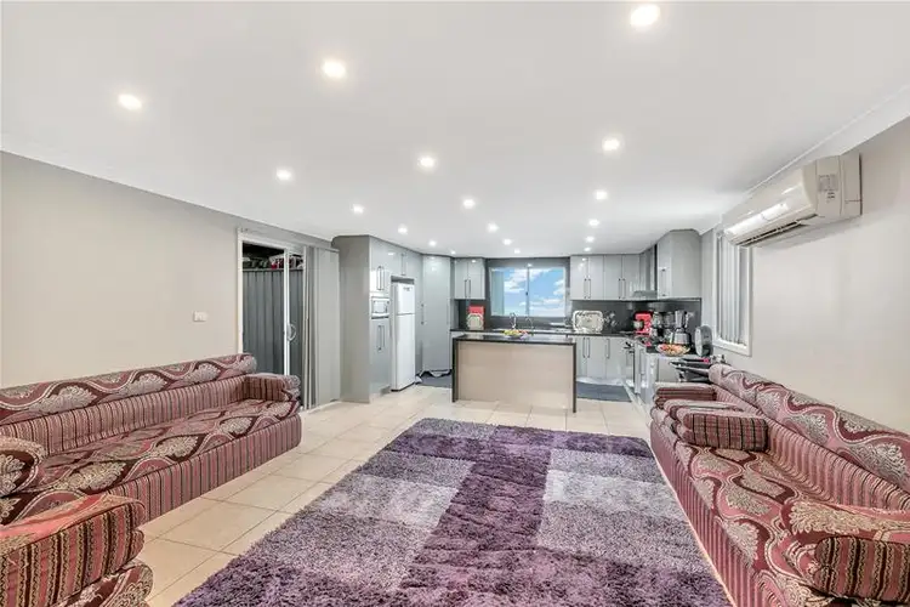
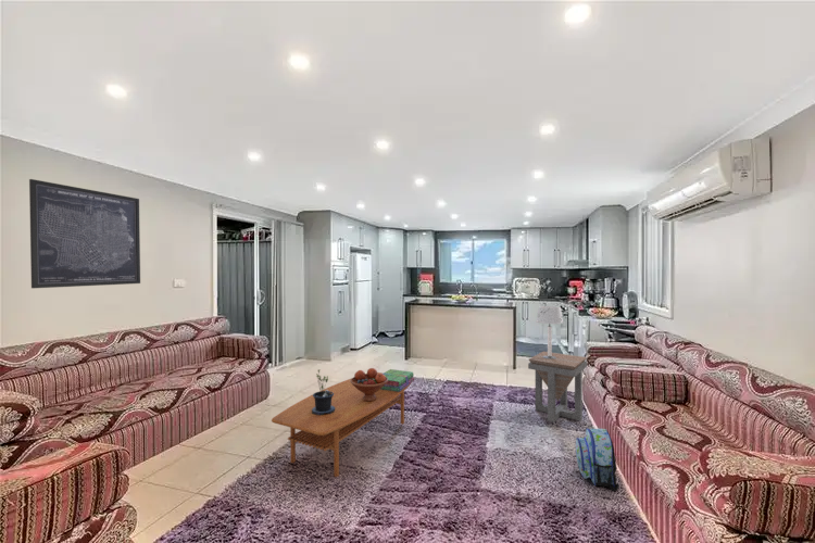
+ stack of books (394, 379)
+ side table (557, 386)
+ coffee table (353, 418)
+ table lamp (549, 331)
+ backpack (594, 454)
+ potted plant (323, 390)
+ wall art (91, 238)
+ fruit bowl (368, 384)
